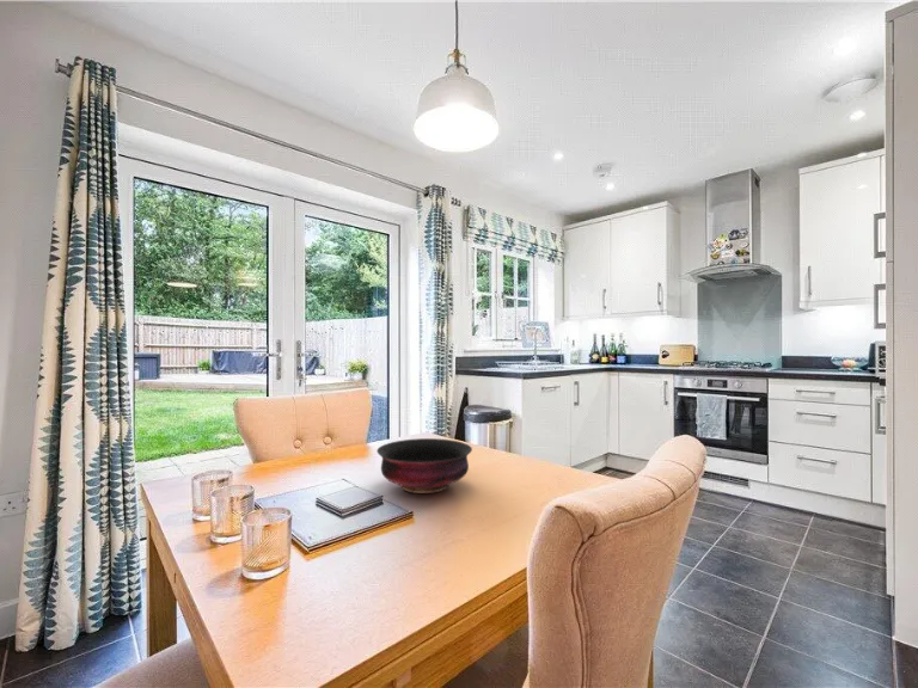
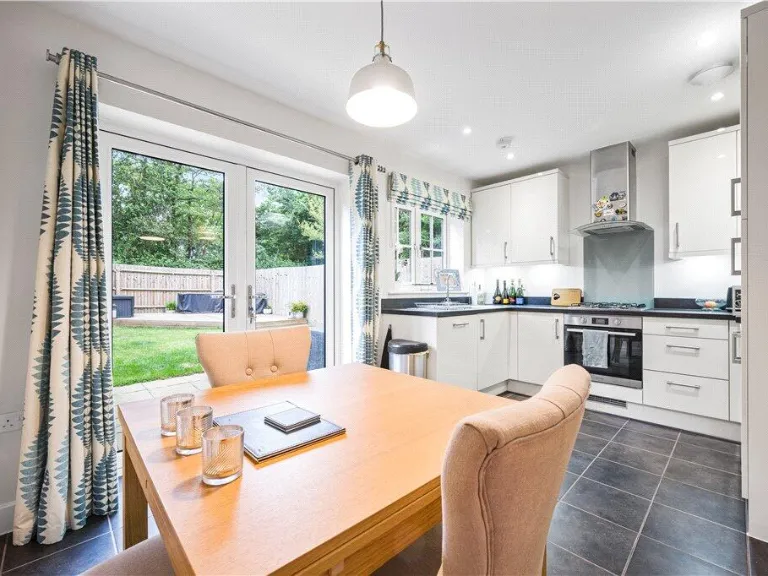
- bowl (424, 467)
